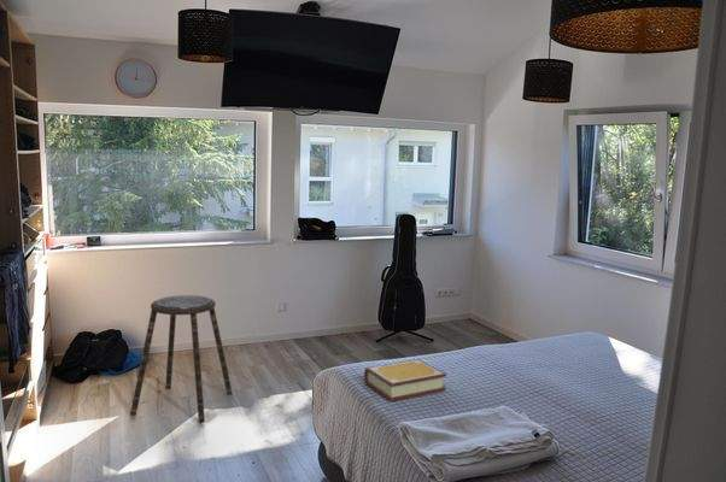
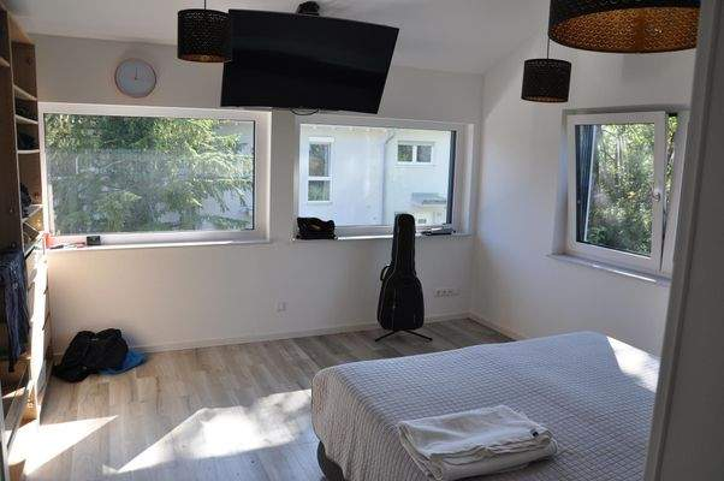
- book (404, 378)
- stool (193, 353)
